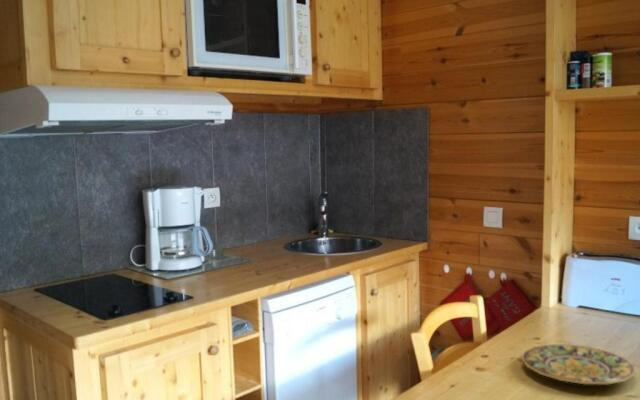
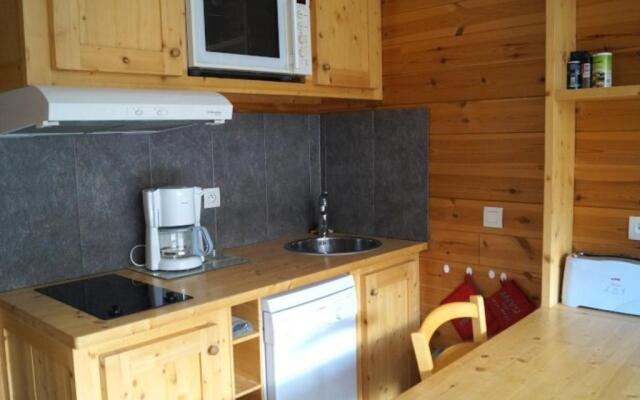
- plate (576, 367)
